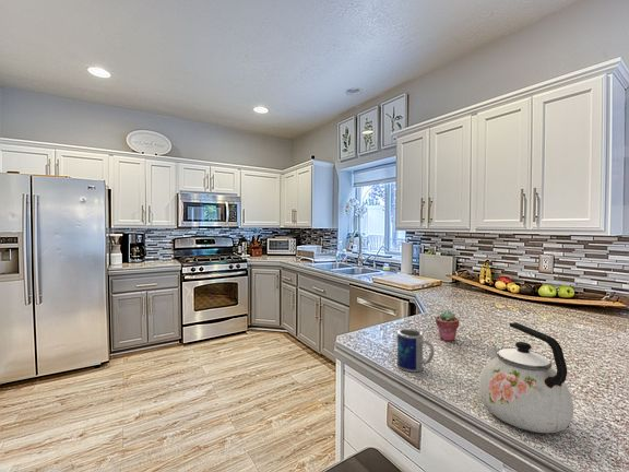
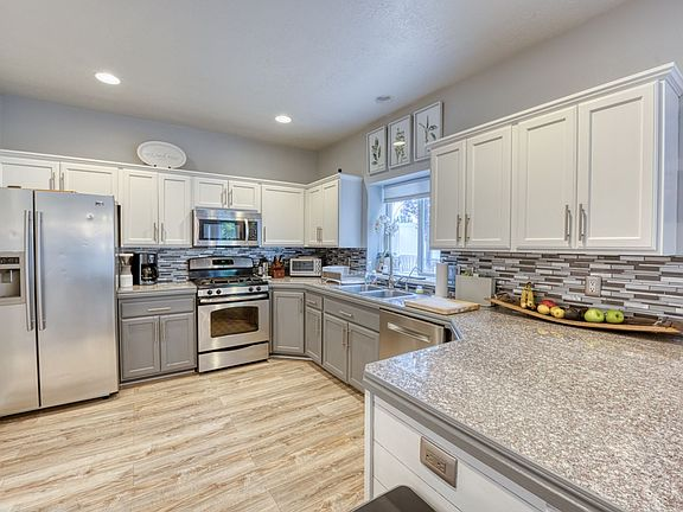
- kettle (521, 370)
- mug (415, 351)
- potted succulent (447, 323)
